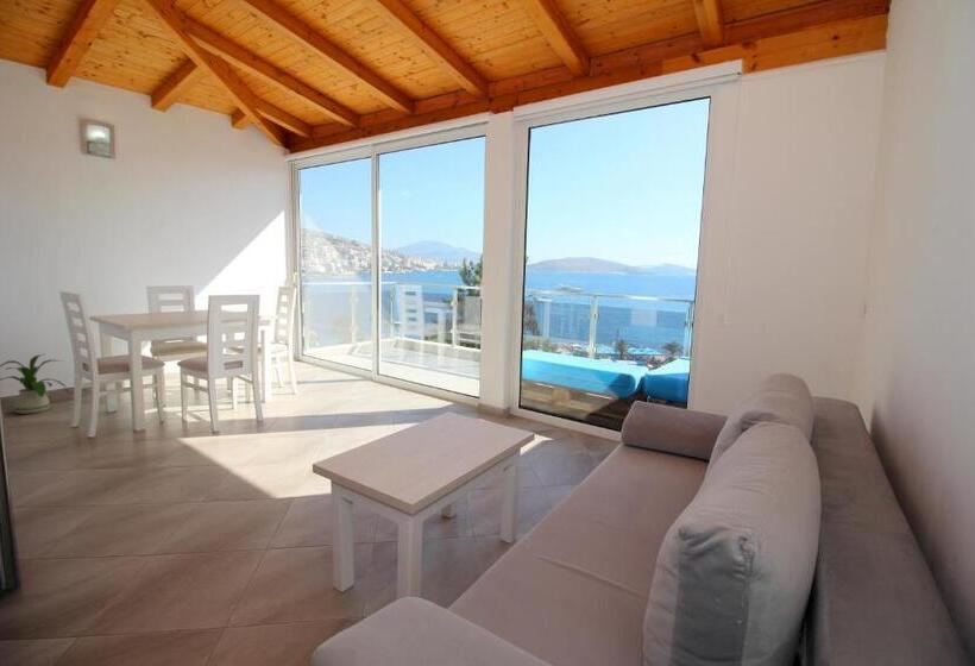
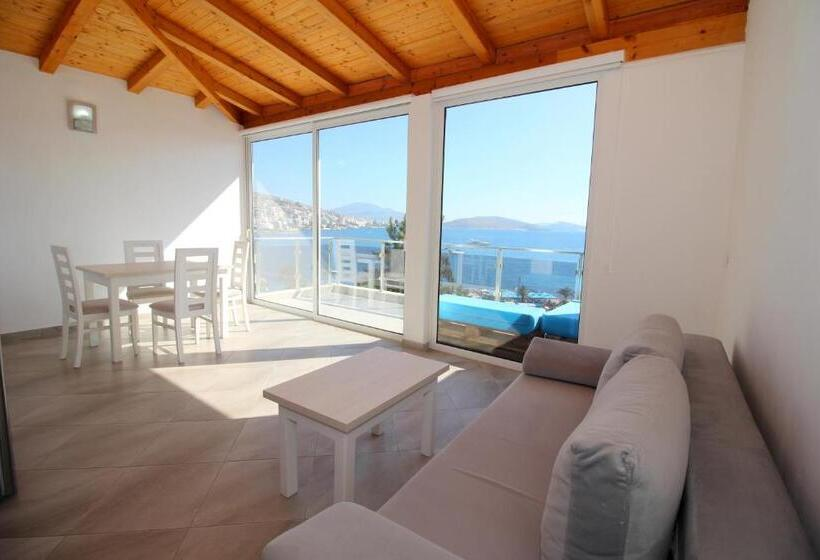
- house plant (31, 381)
